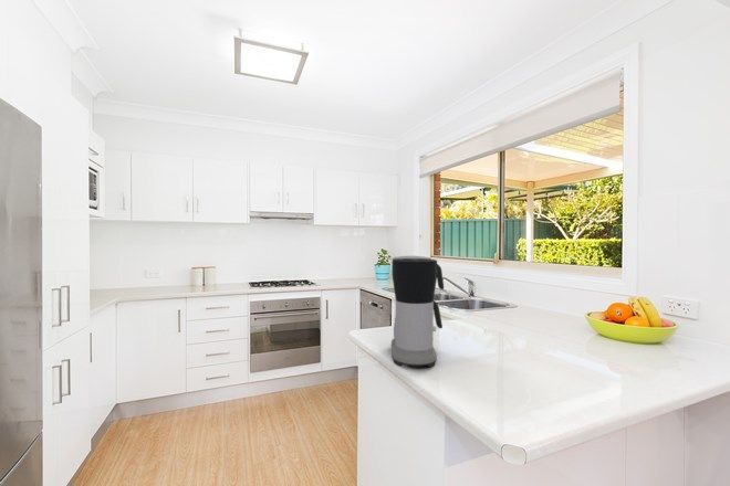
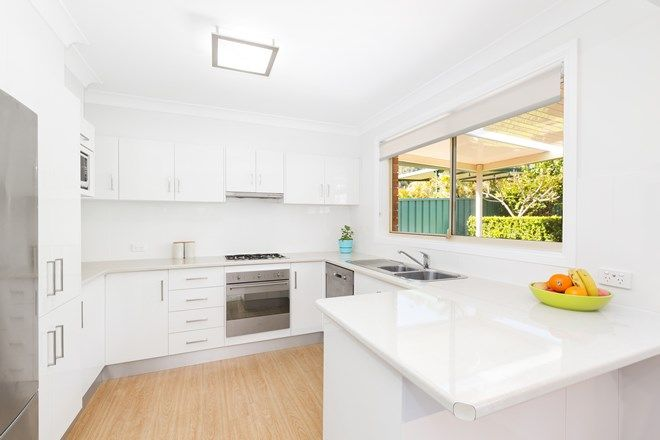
- coffee maker (418, 306)
